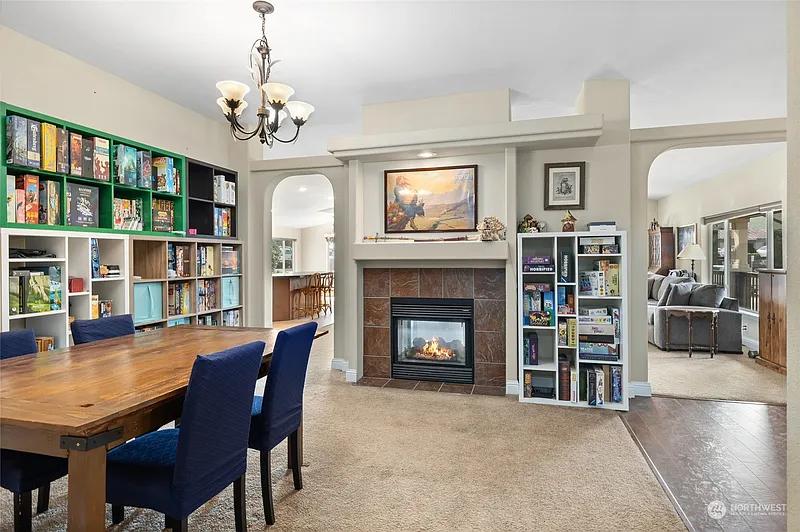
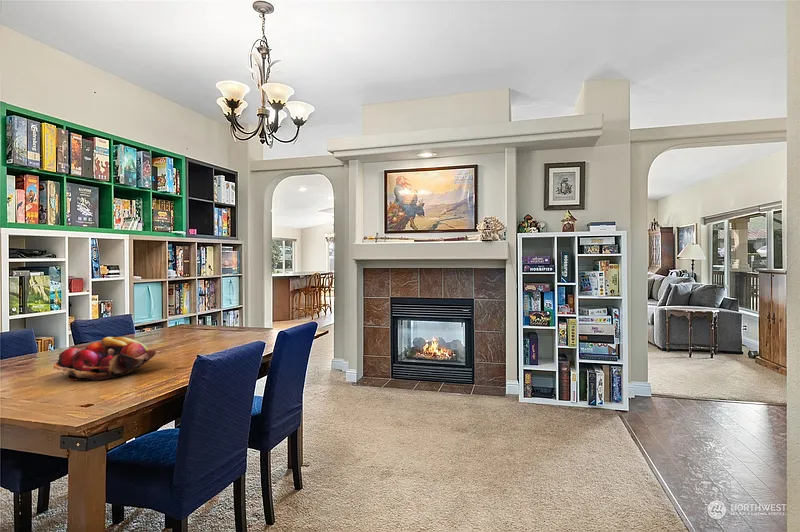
+ fruit basket (108, 356)
